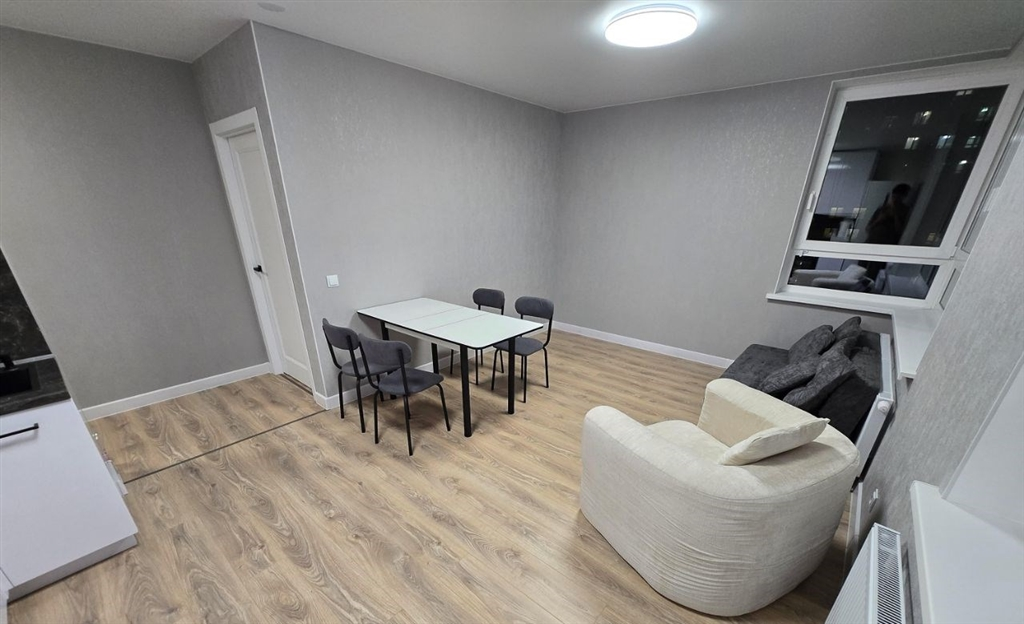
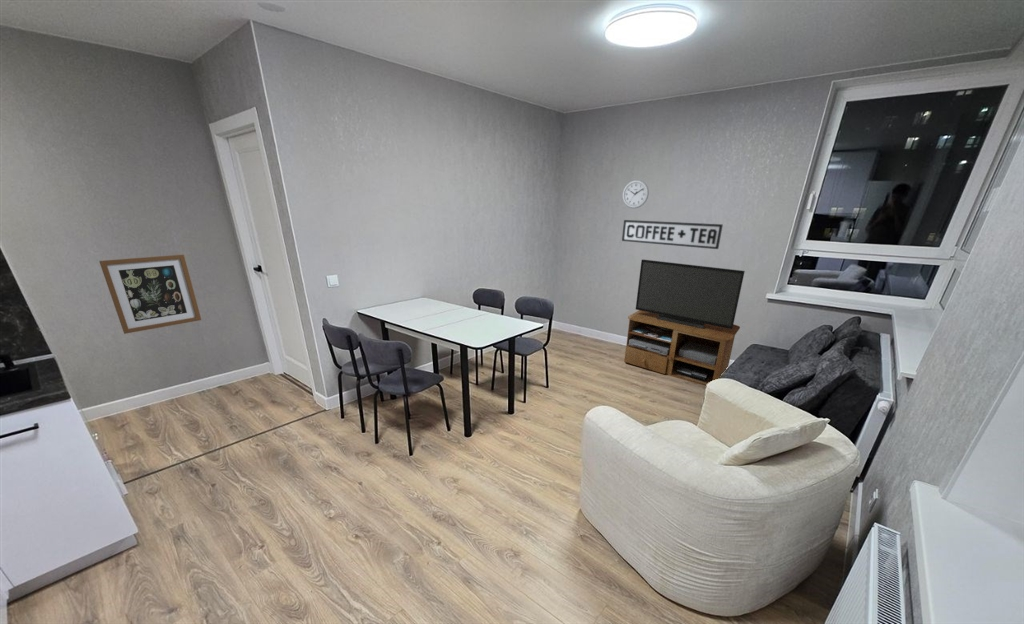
+ tv stand (681, 318)
+ wall clock (634, 194)
+ sign (667, 233)
+ wall art (154, 293)
